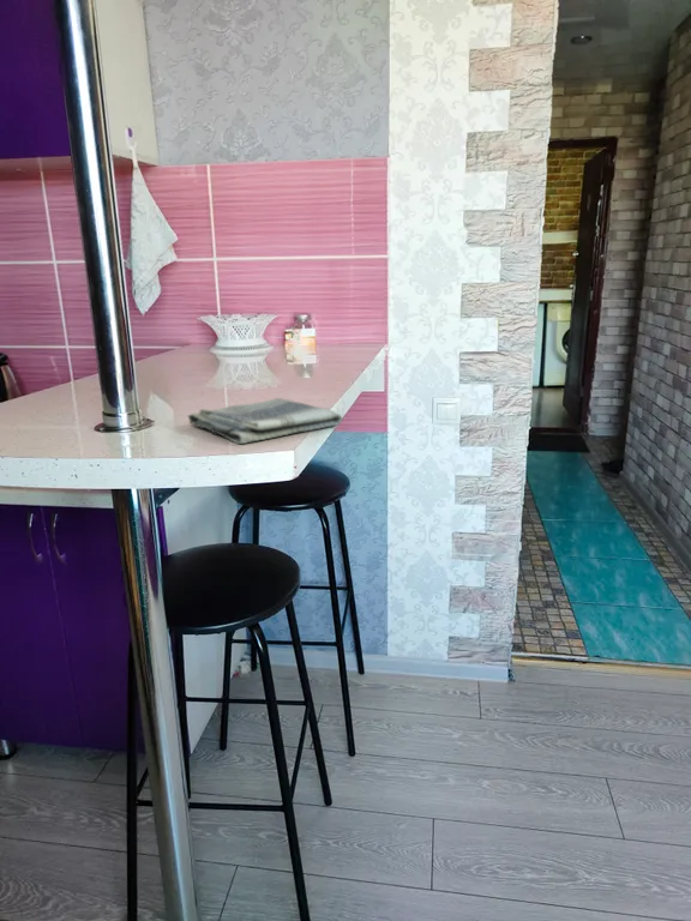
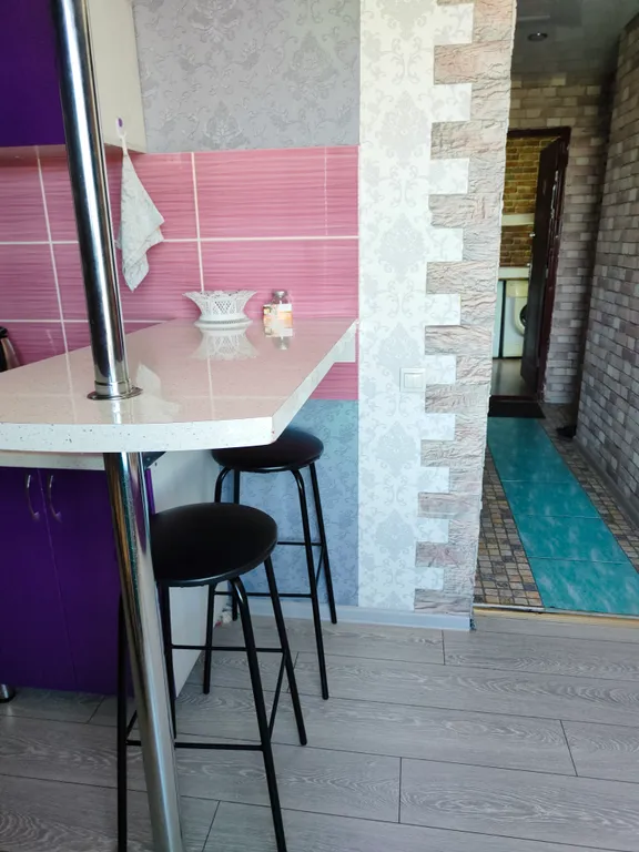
- dish towel (263, 415)
